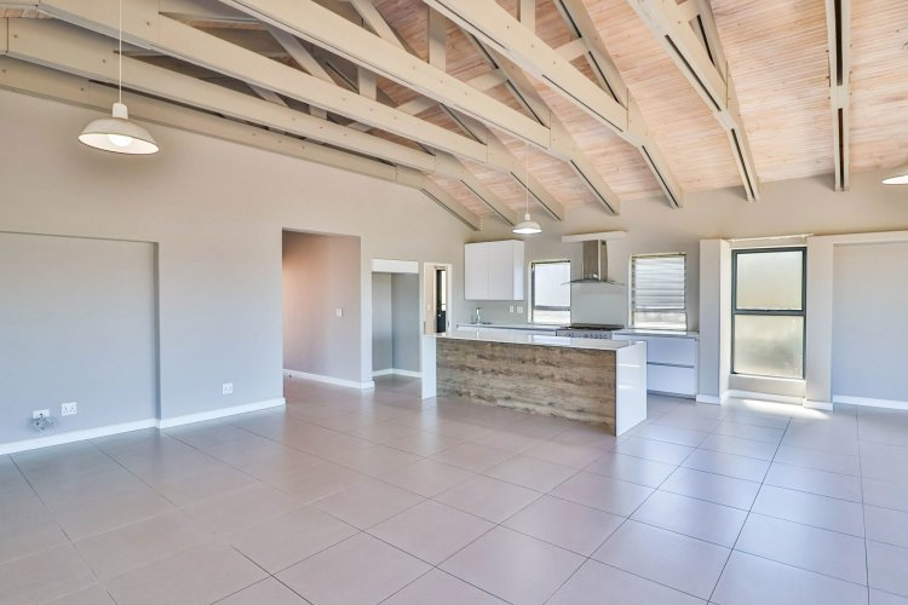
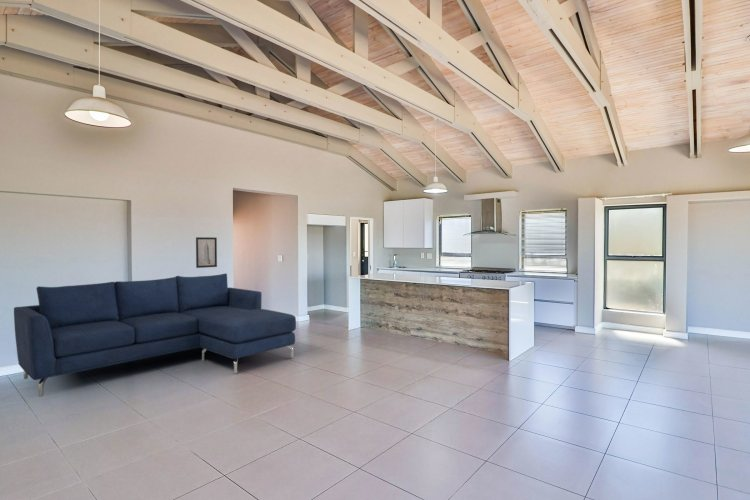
+ sofa (168, 323)
+ wall art (206, 252)
